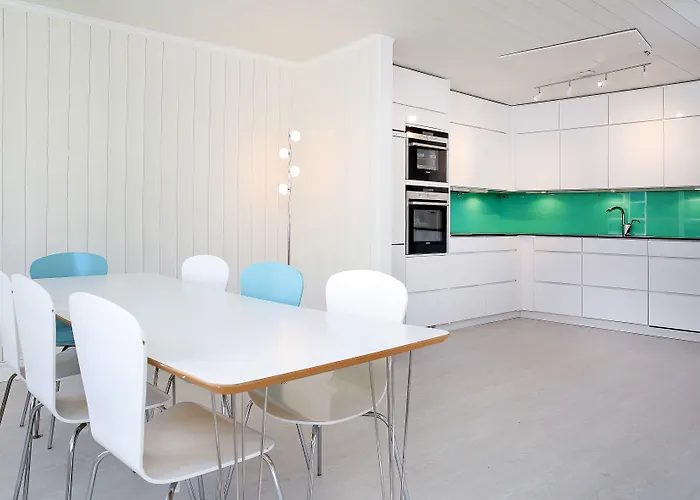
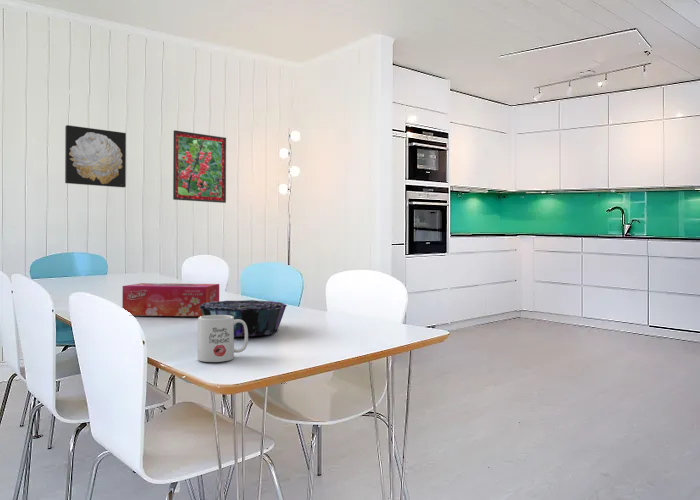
+ mug (223, 337)
+ wall art (96, 157)
+ tissue box (172, 299)
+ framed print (200, 167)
+ decorative bowl (241, 317)
